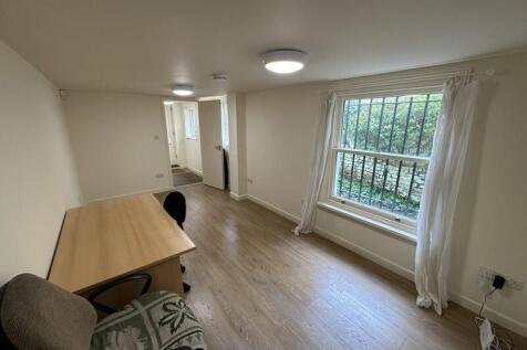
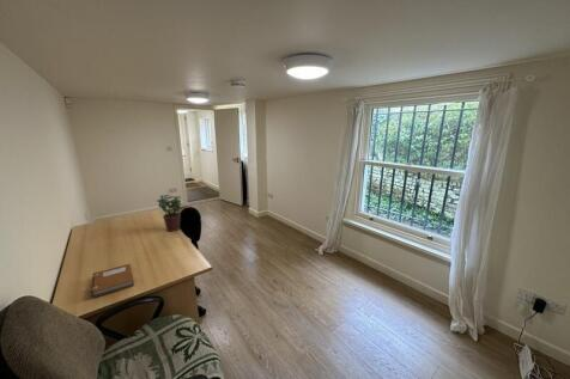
+ potted plant (169, 210)
+ notebook (113, 279)
